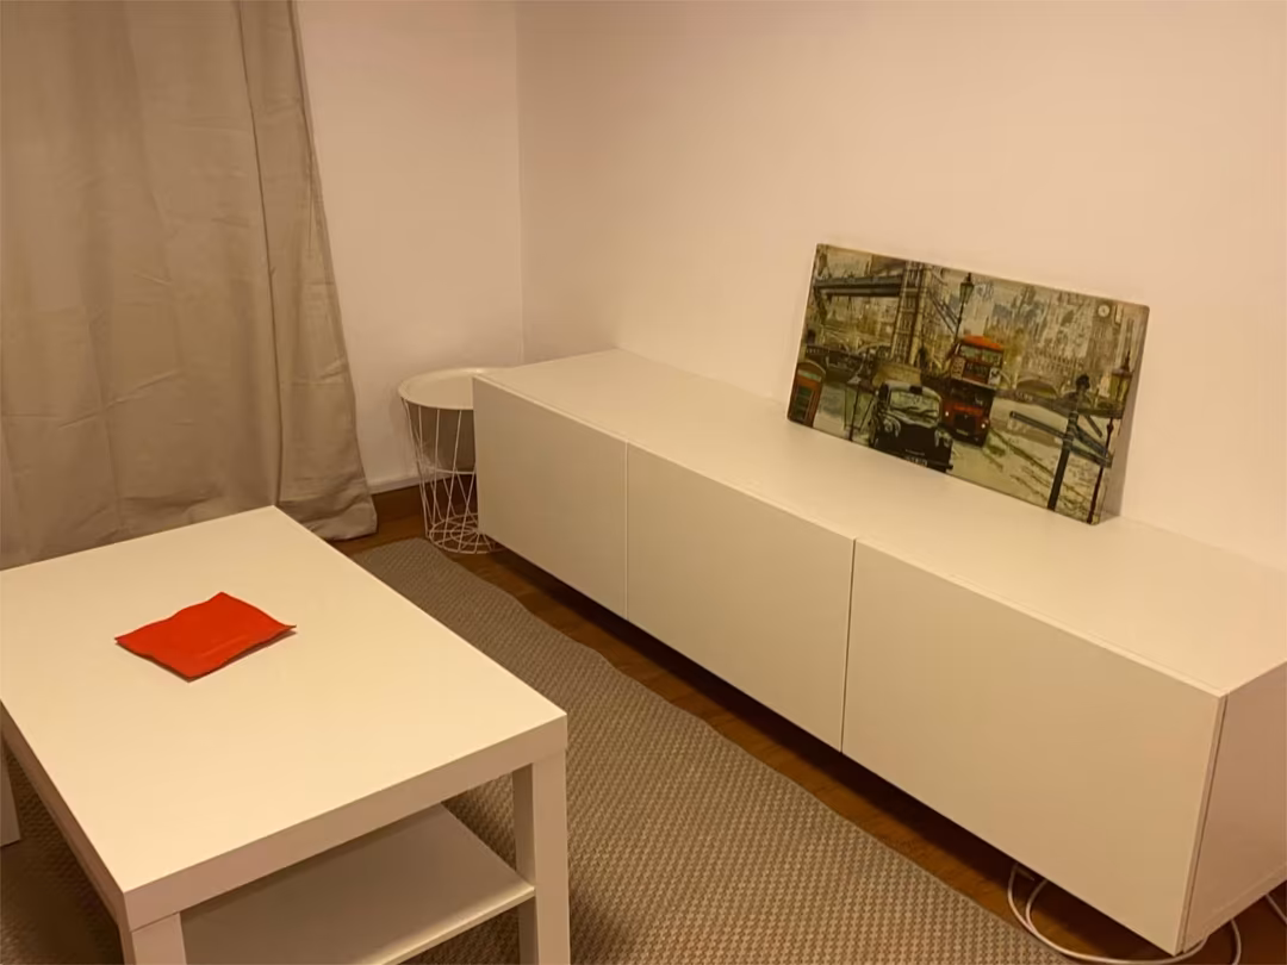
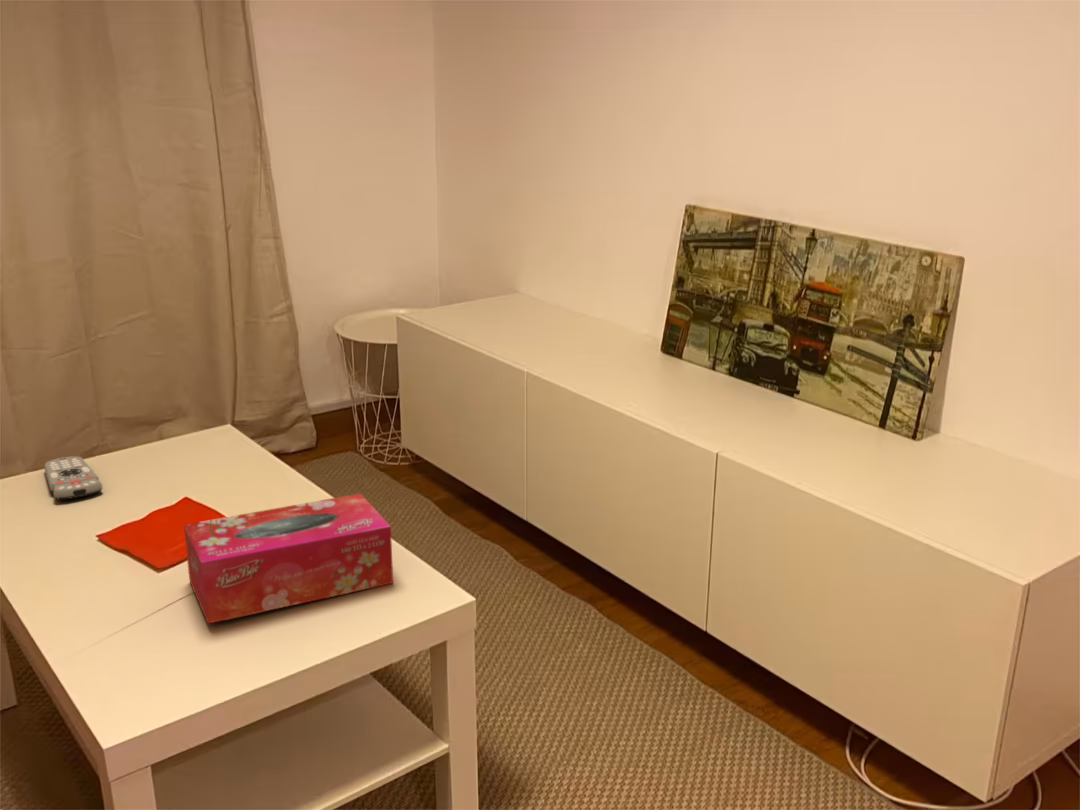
+ tissue box (289, 554)
+ remote control (70, 477)
